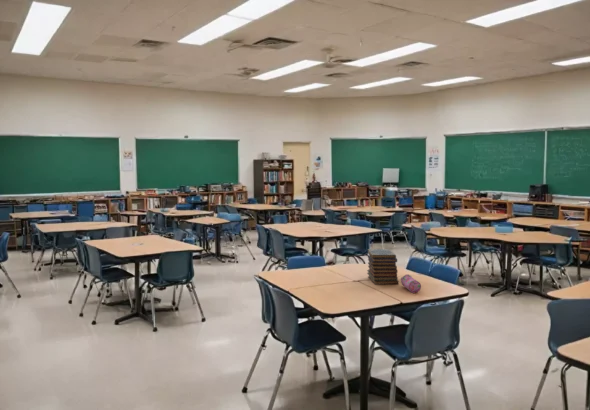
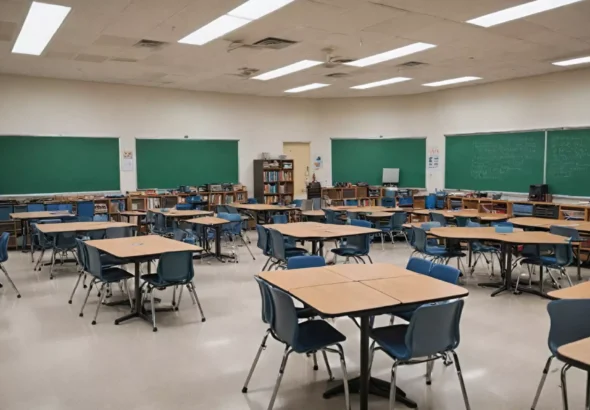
- pencil case (410, 283)
- book stack (381, 266)
